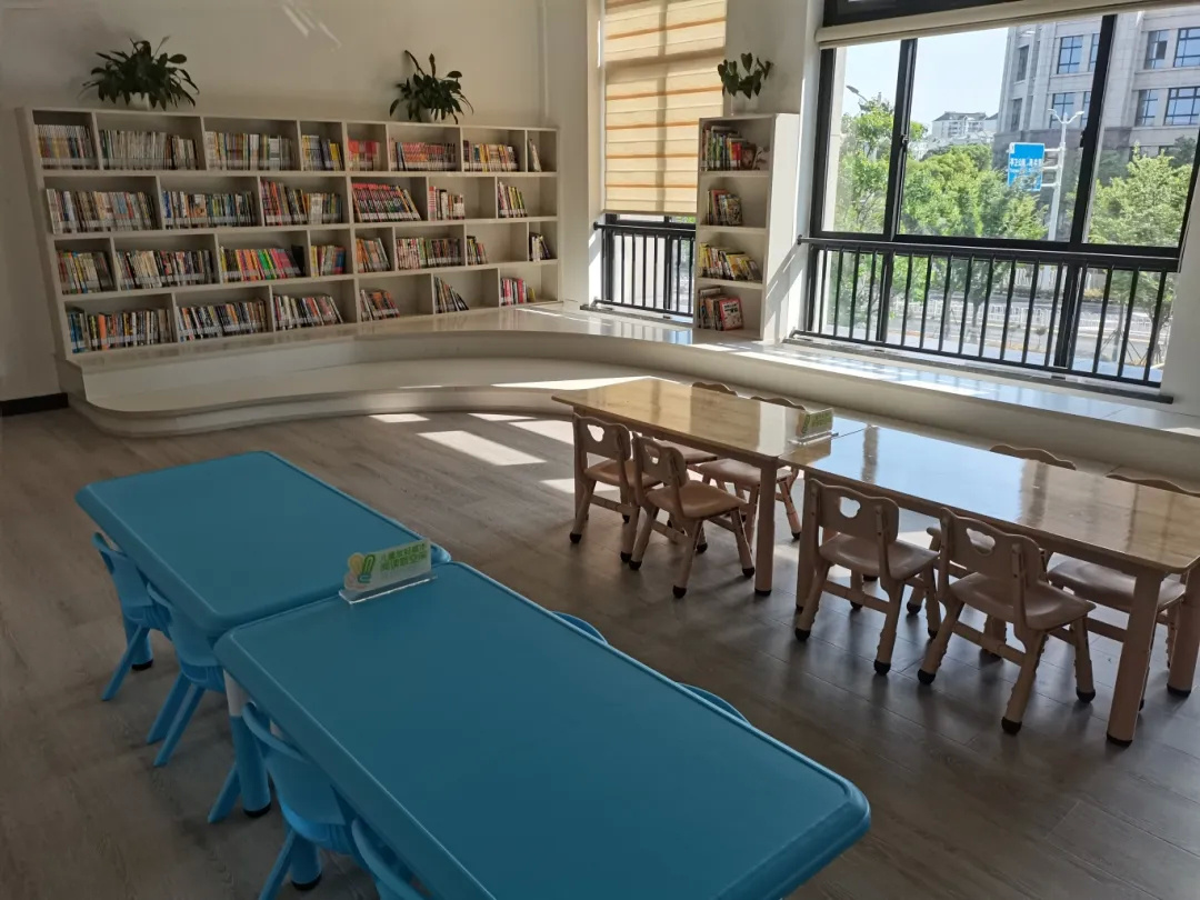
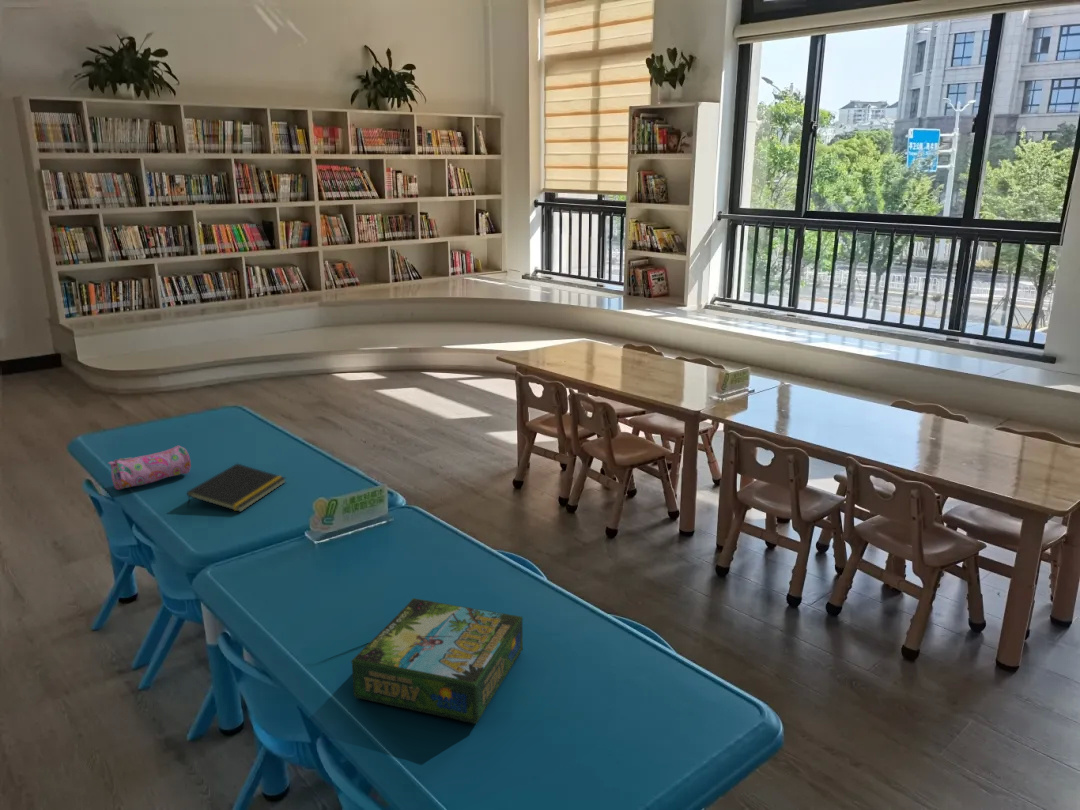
+ notepad (238, 486)
+ pencil case (150, 467)
+ board game (441, 655)
